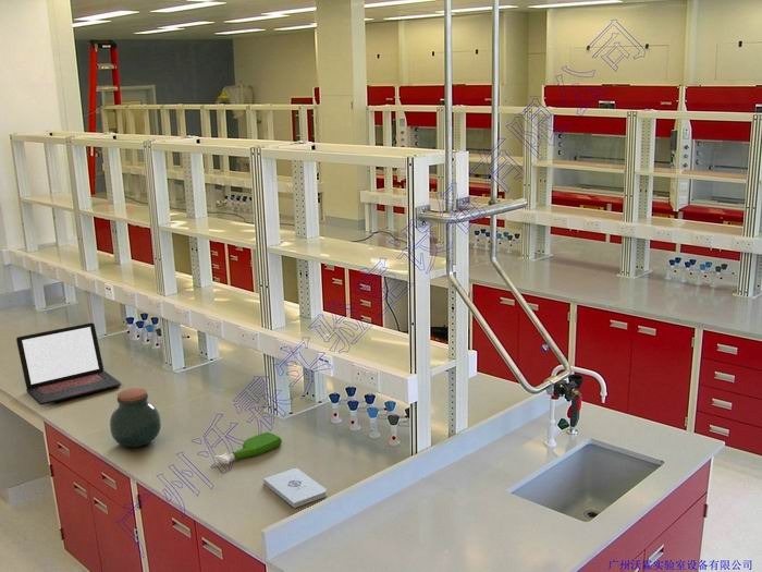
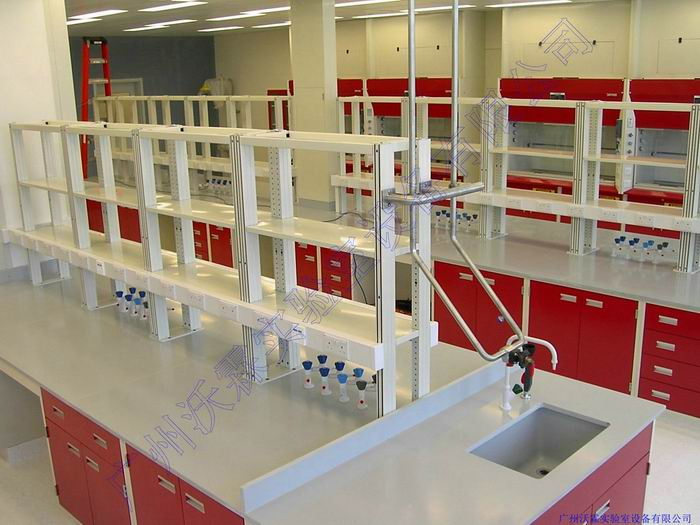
- jar (134, 417)
- spray bottle (248, 448)
- notepad (295, 486)
- laptop (69, 362)
